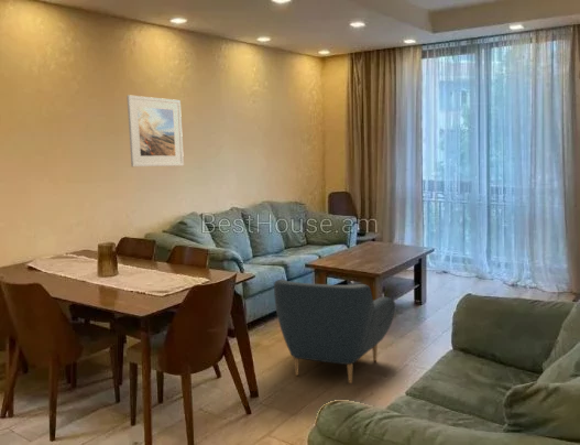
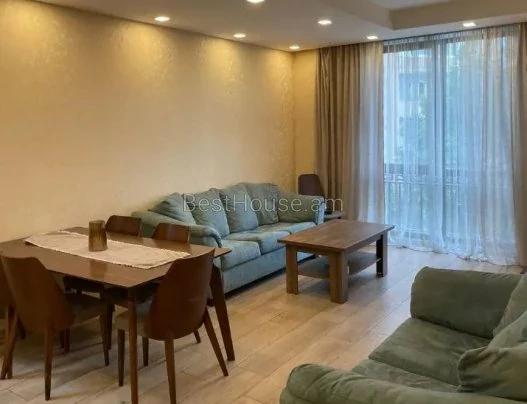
- armchair (336, 321)
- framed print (156, 132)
